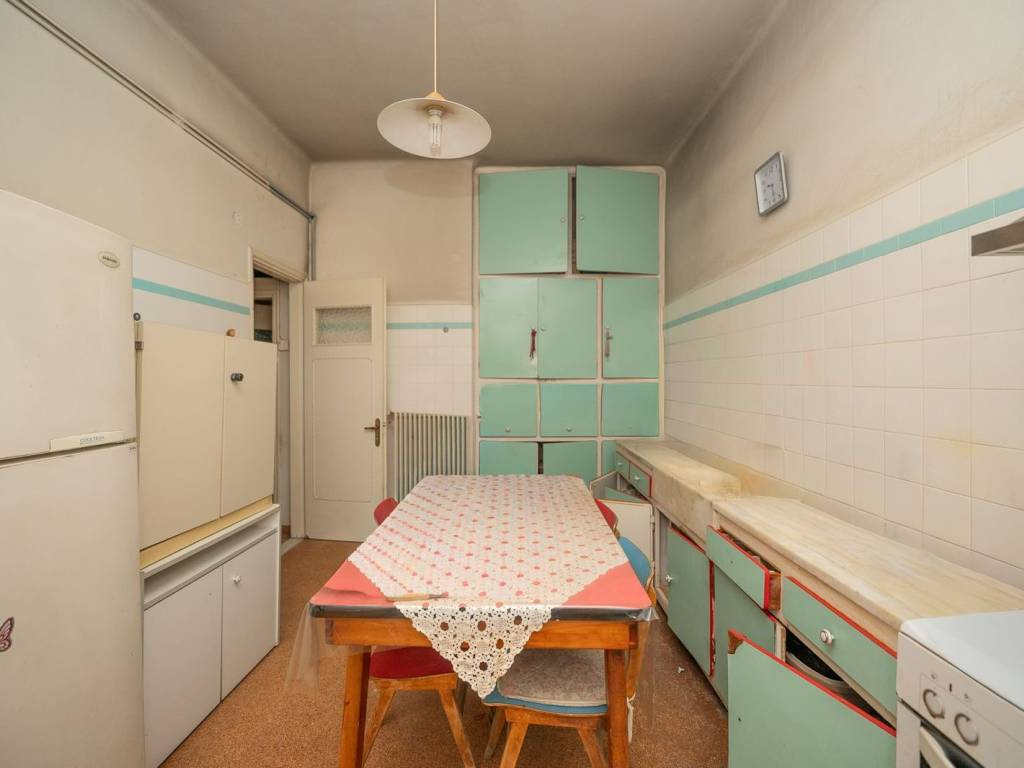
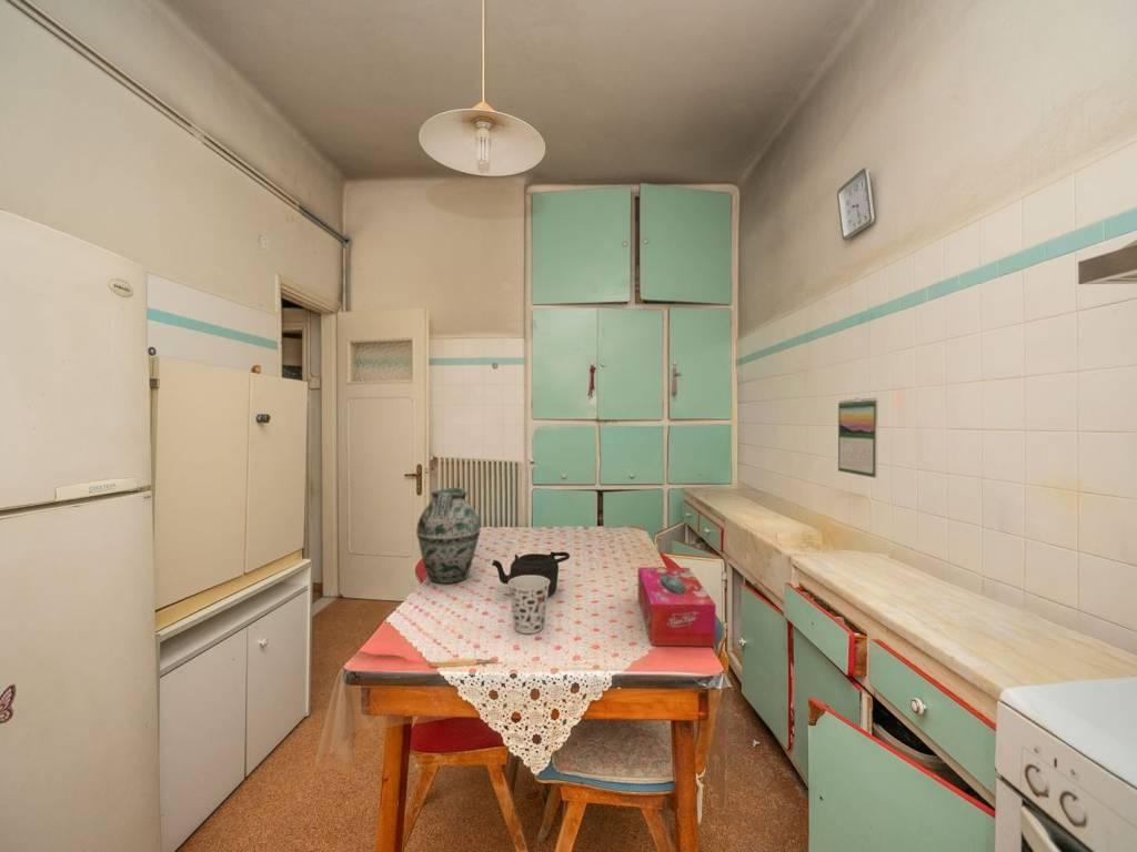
+ teapot (531, 572)
+ vase (449, 534)
+ cup (529, 605)
+ calendar (856, 436)
+ tissue box (672, 601)
